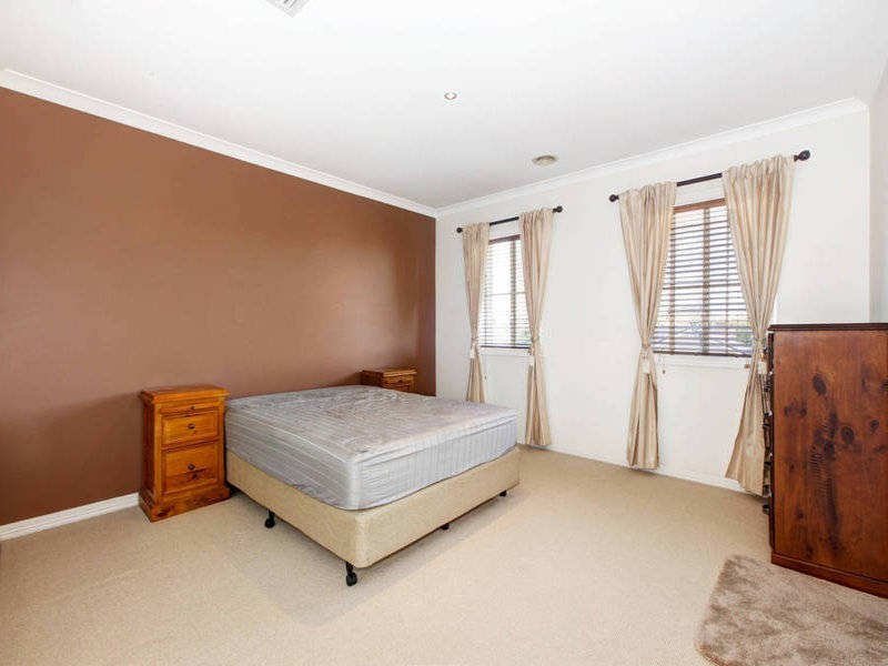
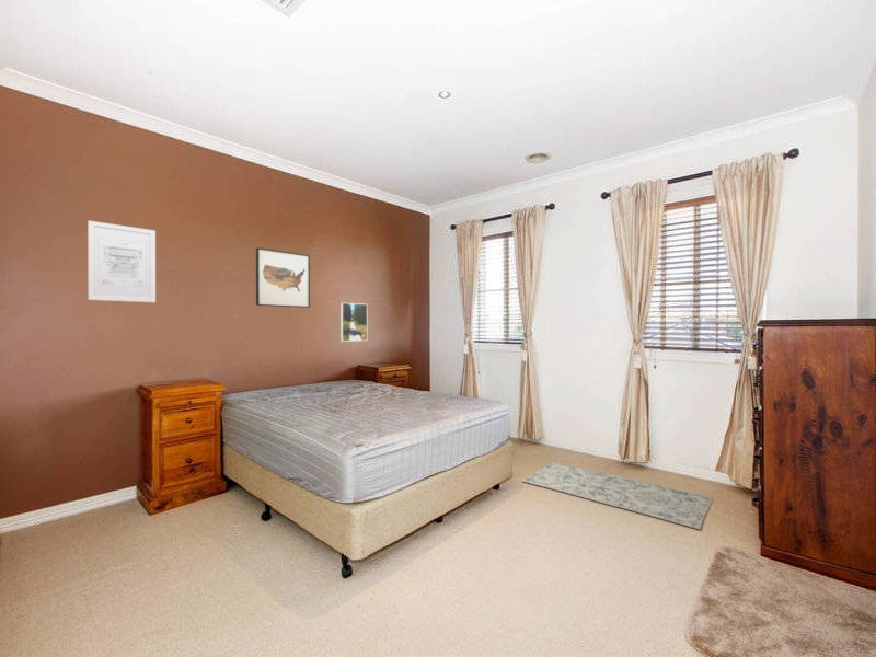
+ wall art (284, 278)
+ wall art (123, 263)
+ rug (612, 488)
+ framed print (354, 322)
